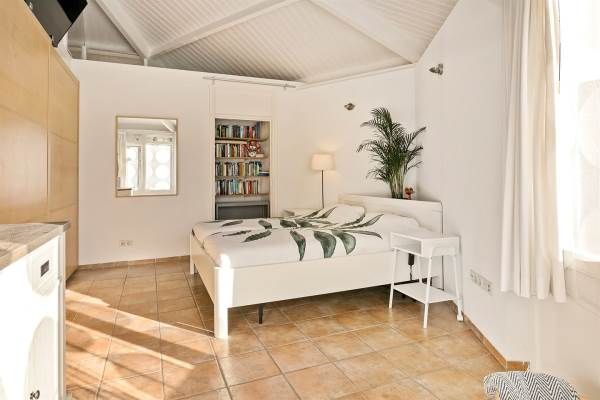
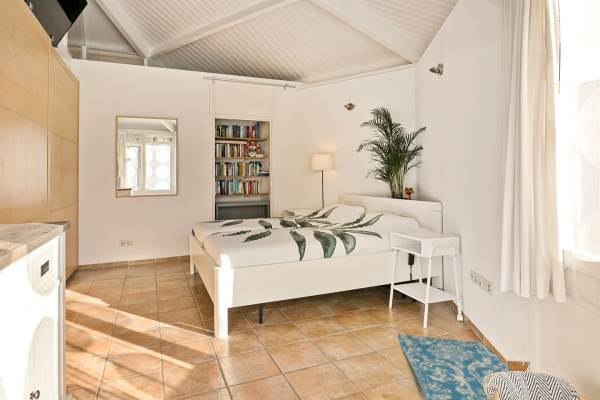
+ rug (448, 352)
